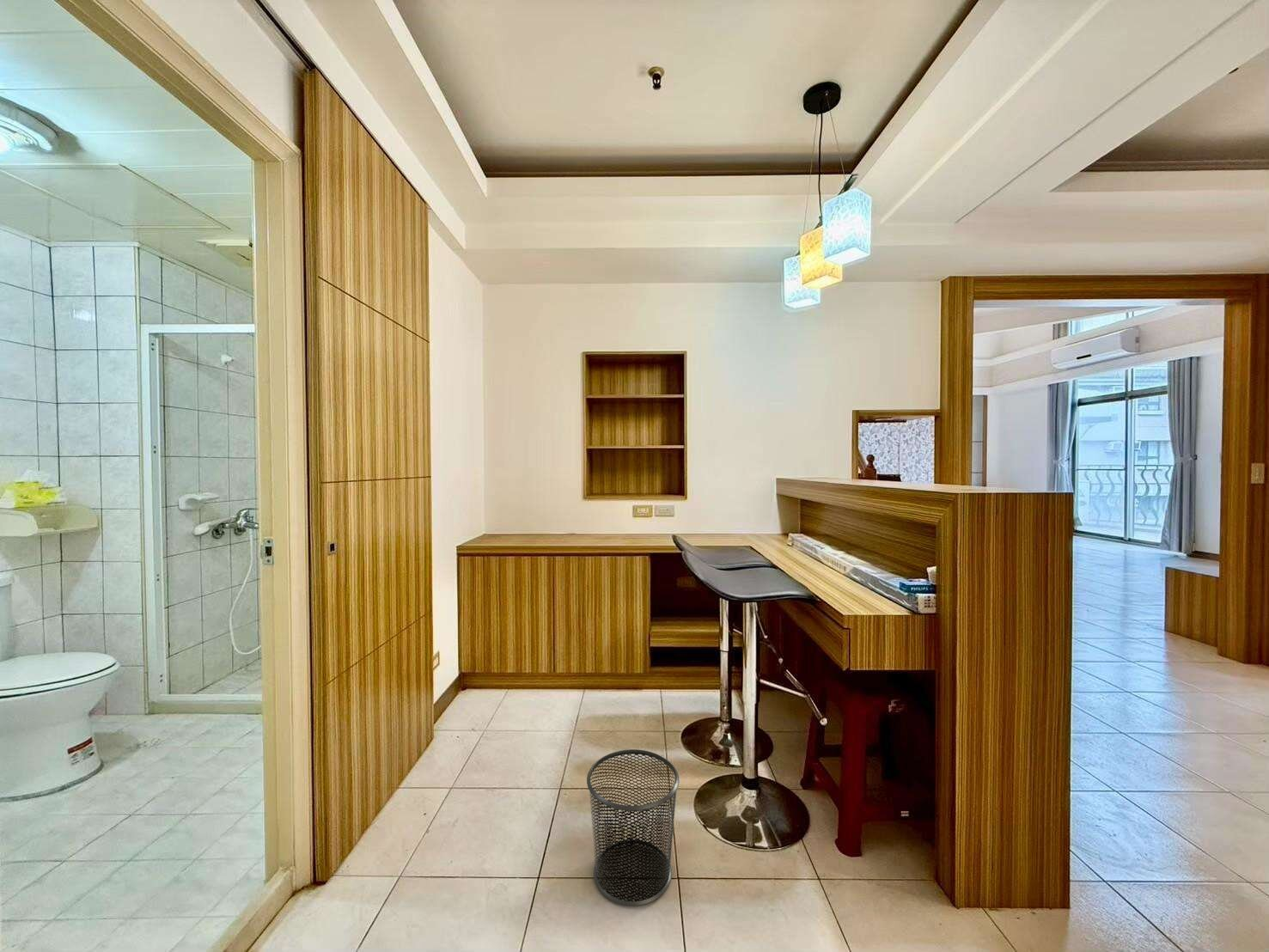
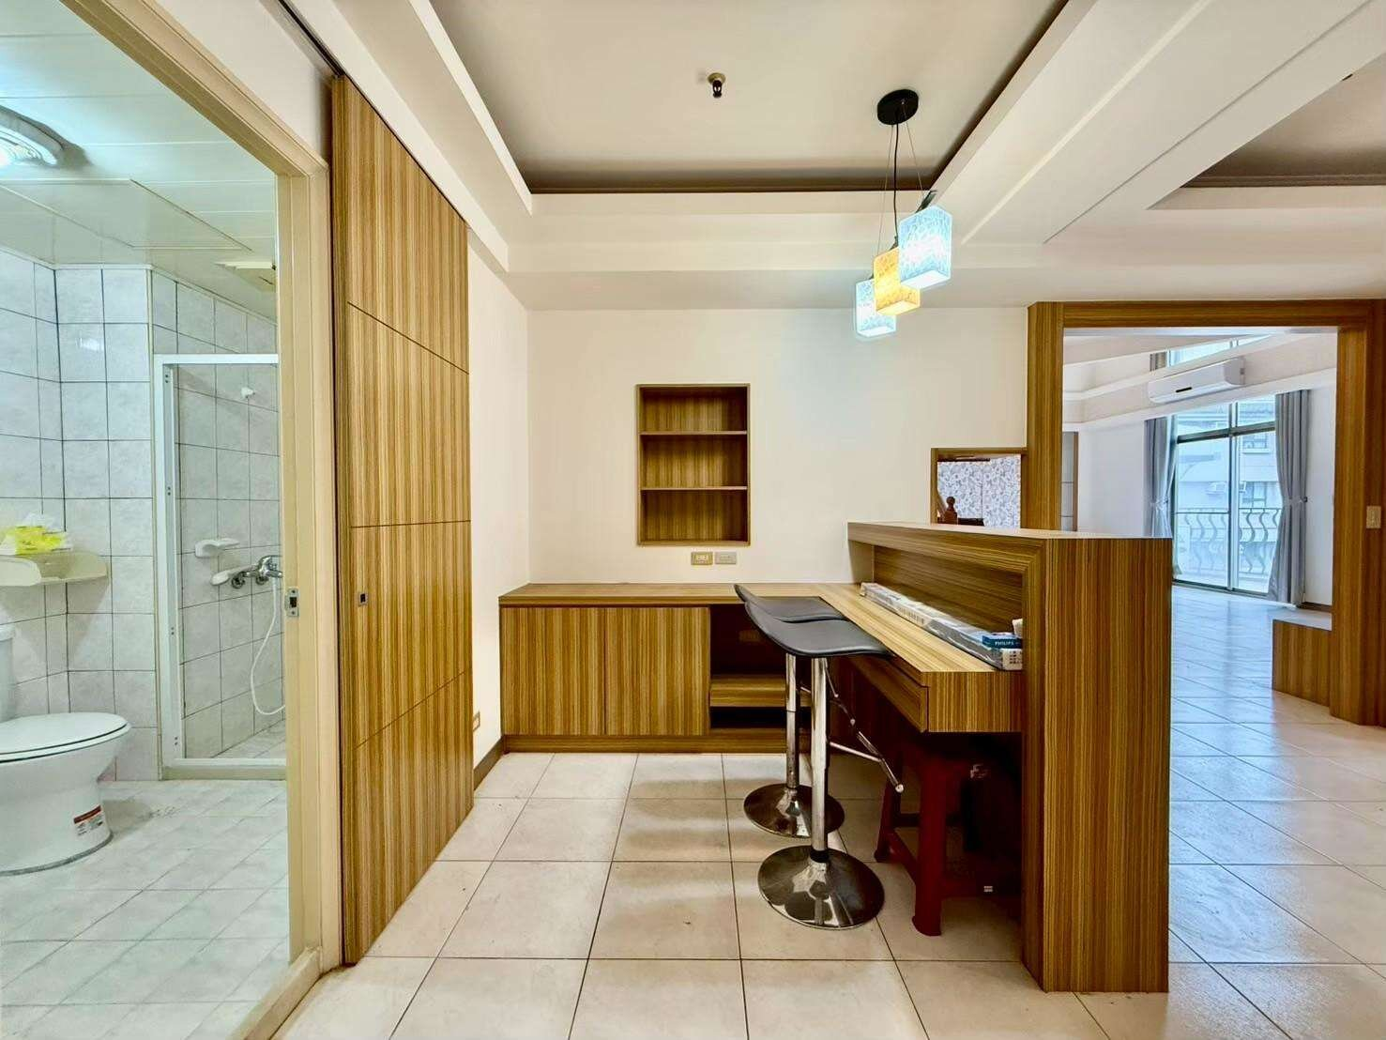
- waste bin (632, 823)
